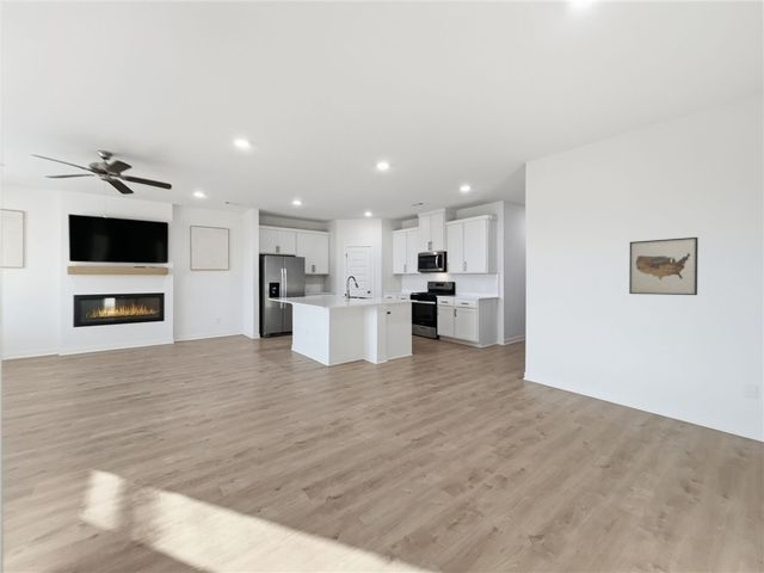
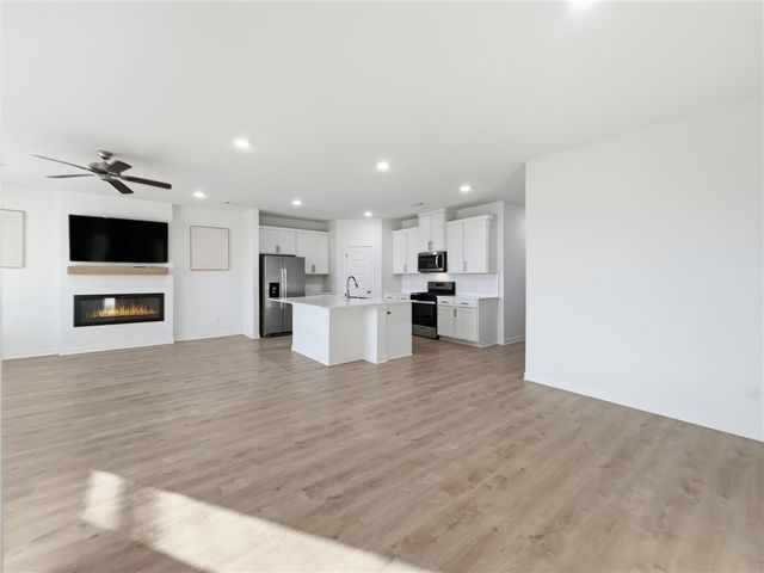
- wall art (661, 266)
